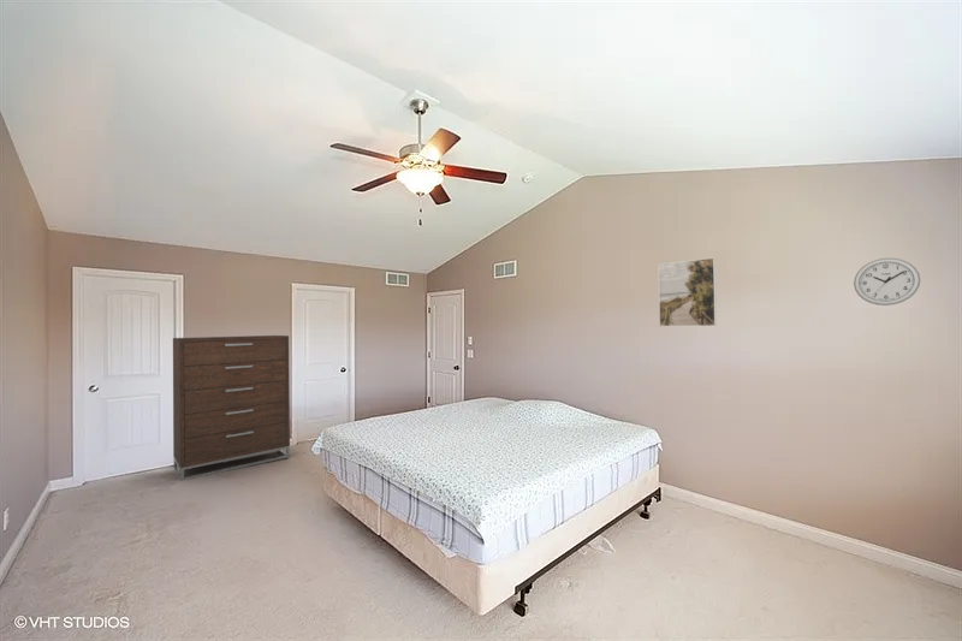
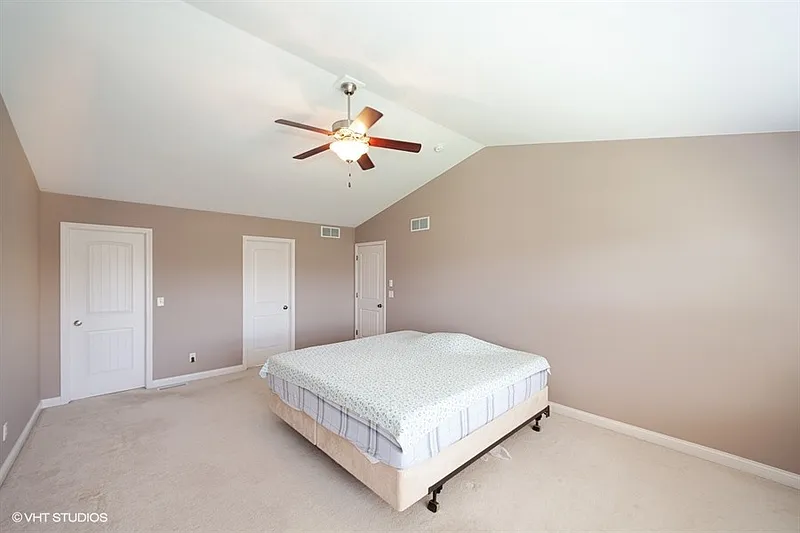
- wall clock (885, 281)
- dresser (233, 399)
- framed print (685, 293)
